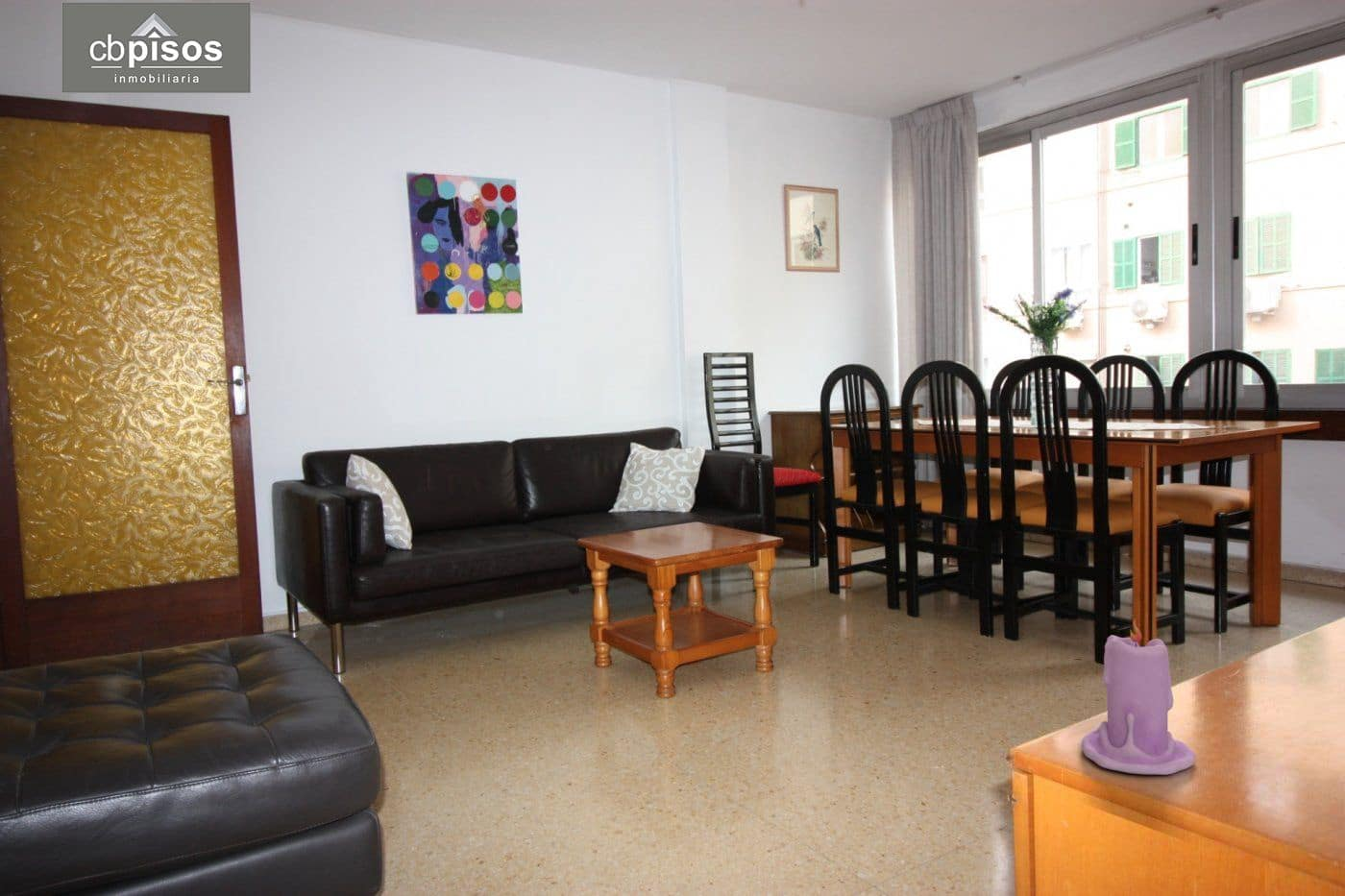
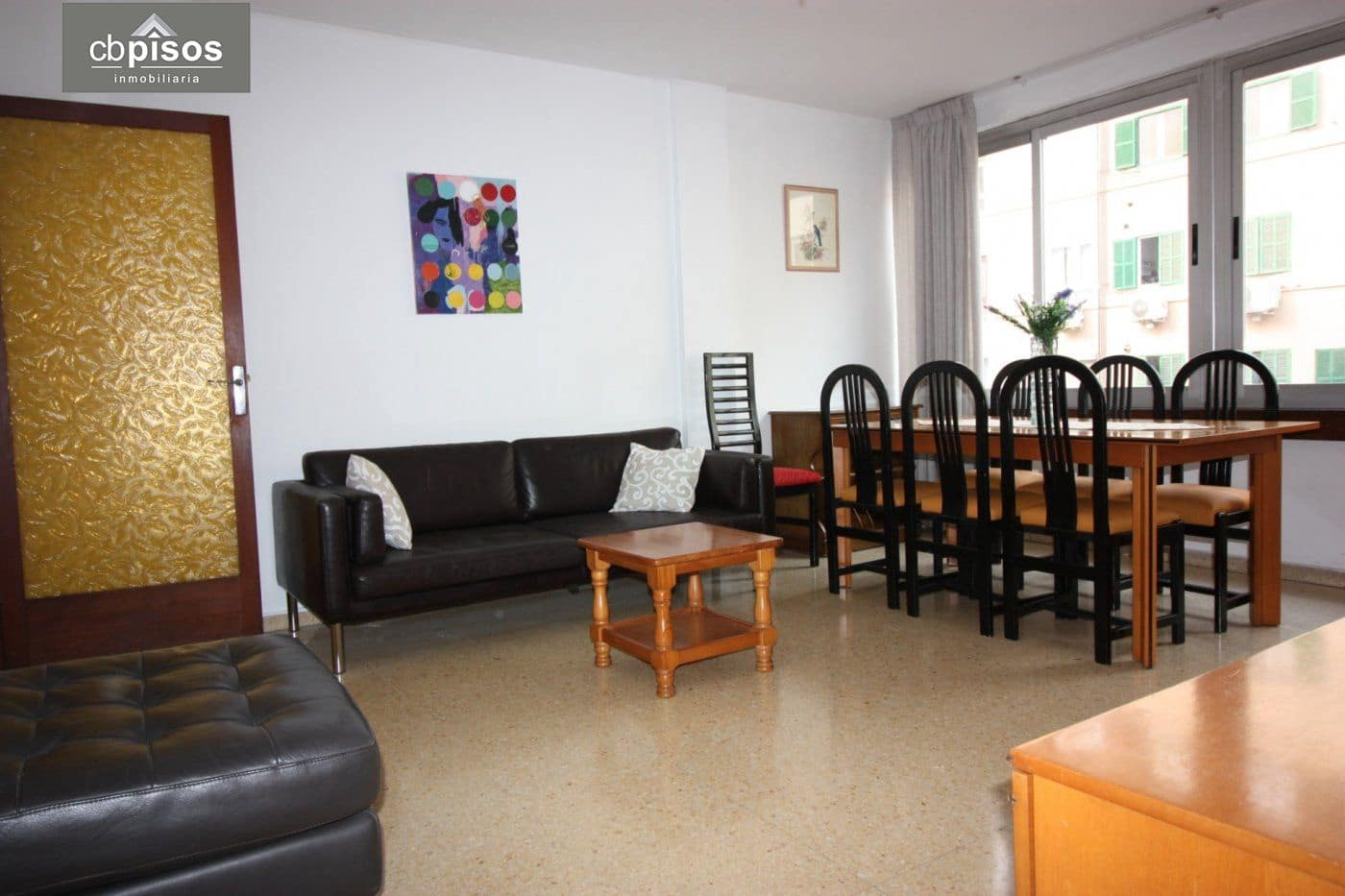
- candle (1134, 688)
